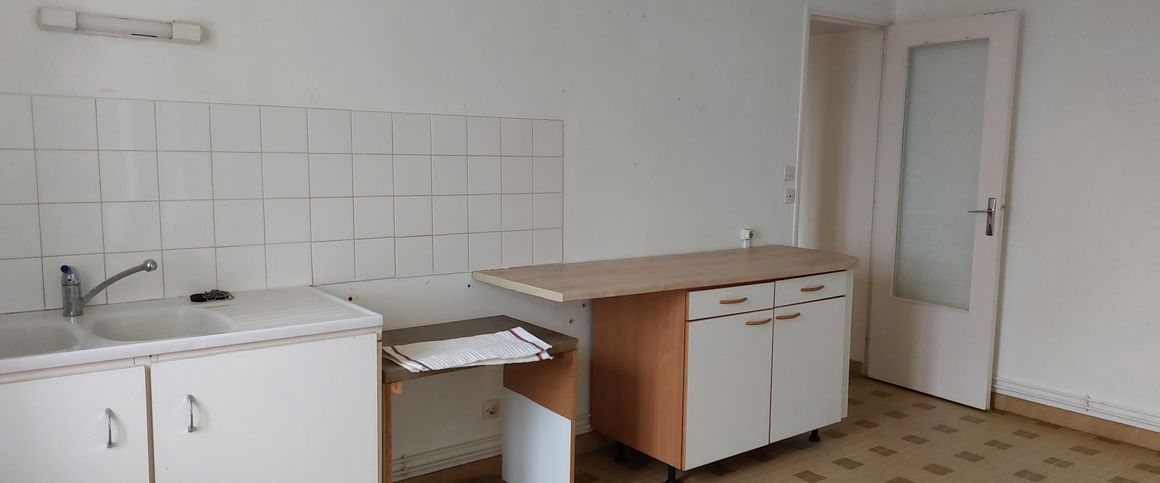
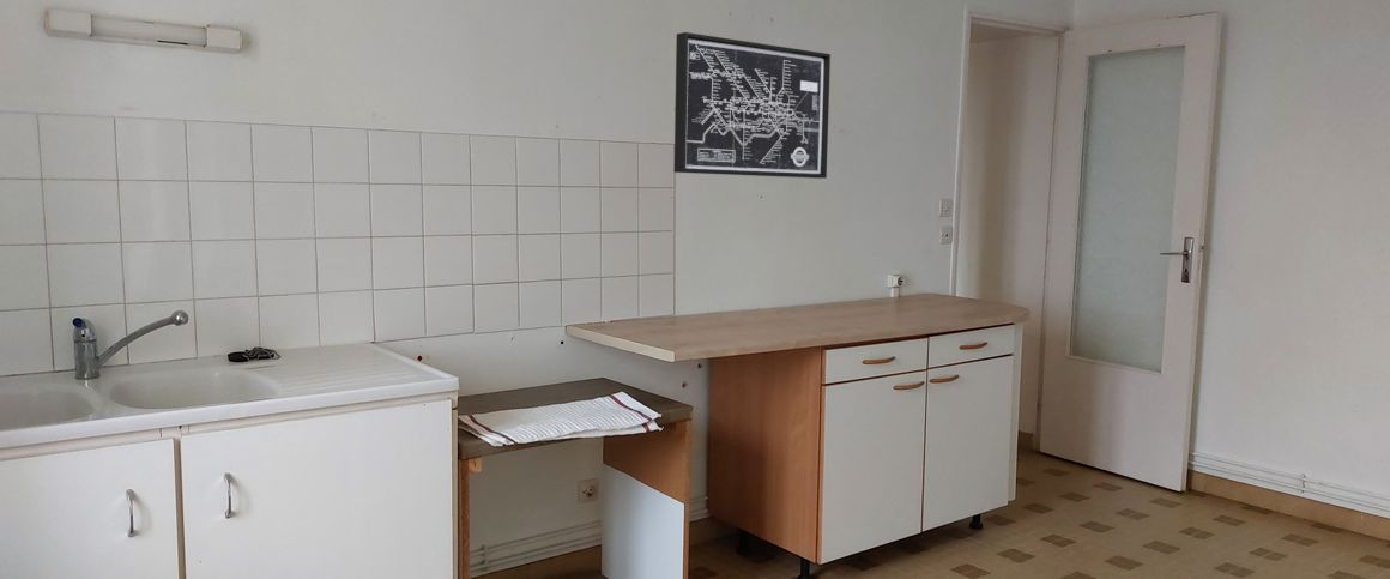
+ wall art (755, 110)
